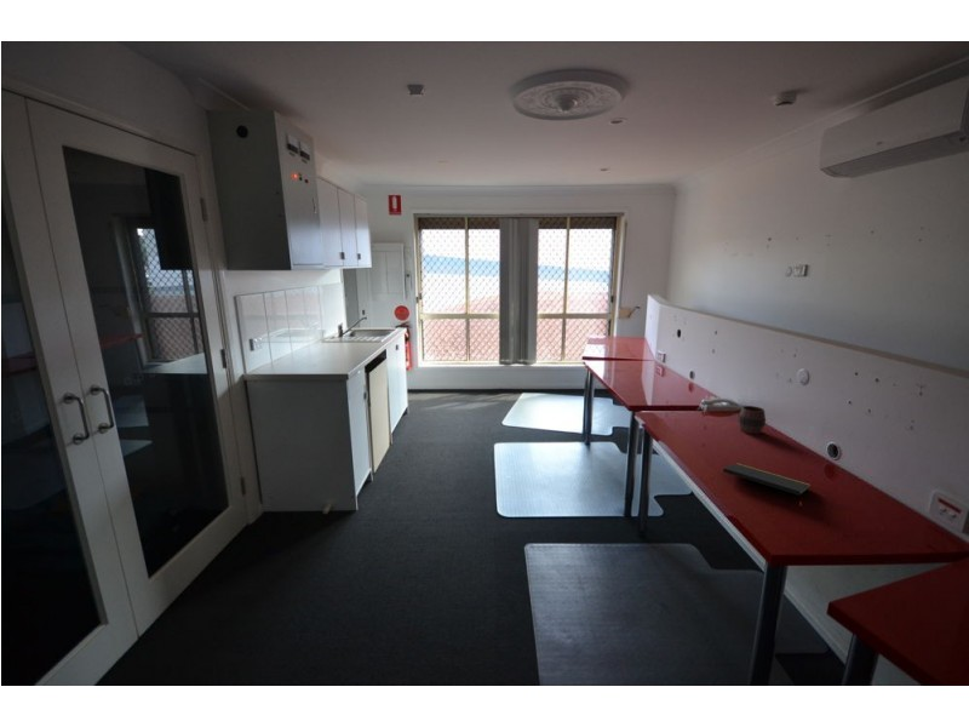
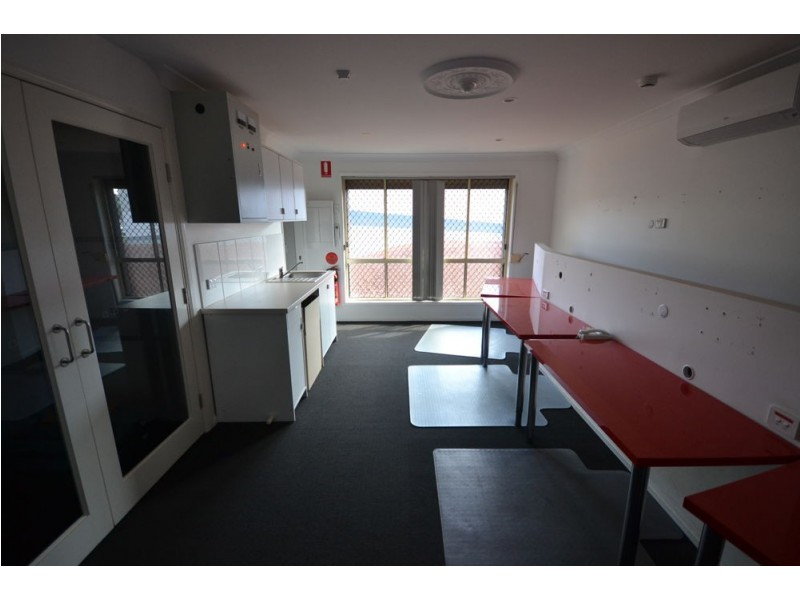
- notepad (766, 477)
- cup (751, 419)
